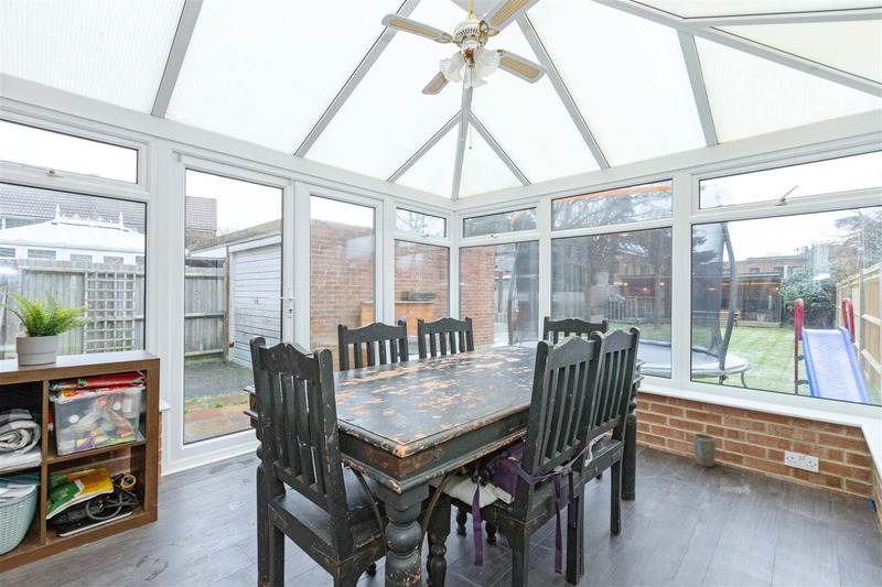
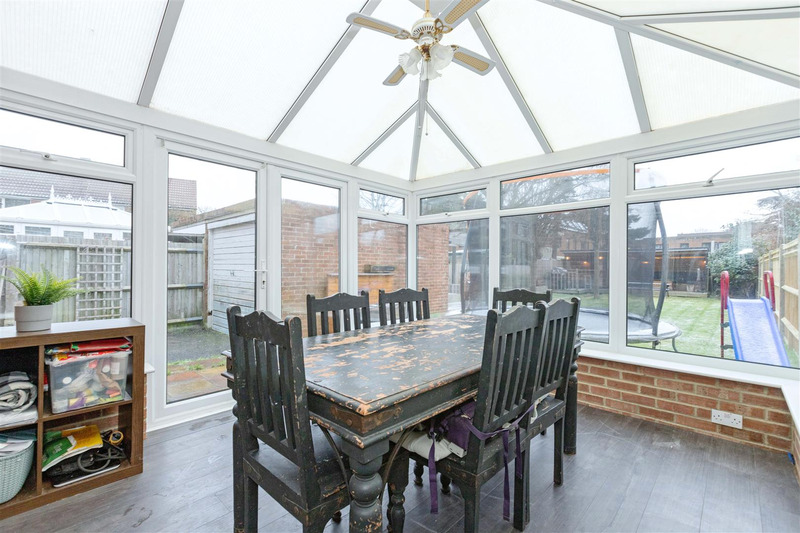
- plant pot (704, 449)
